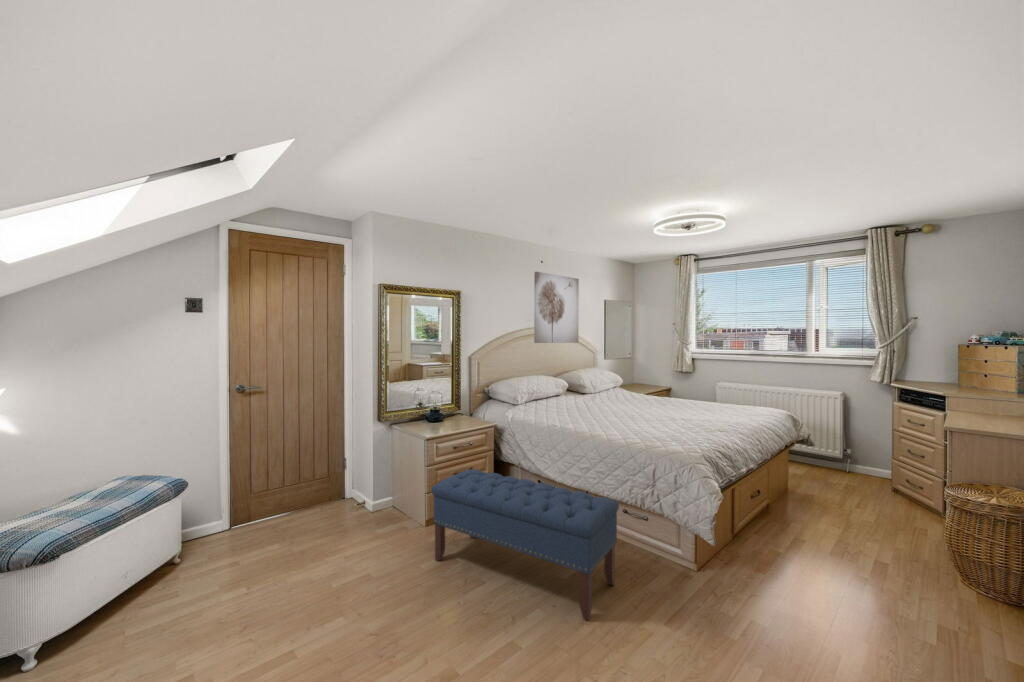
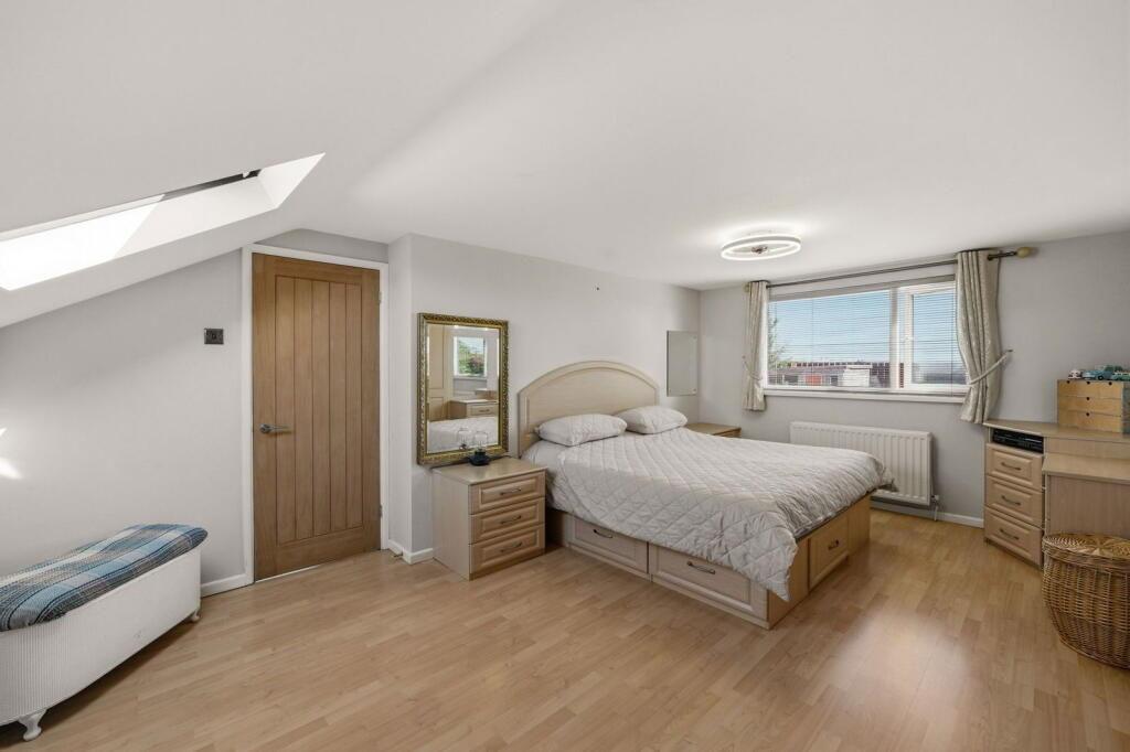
- bench (520, 529)
- wall art (557, 309)
